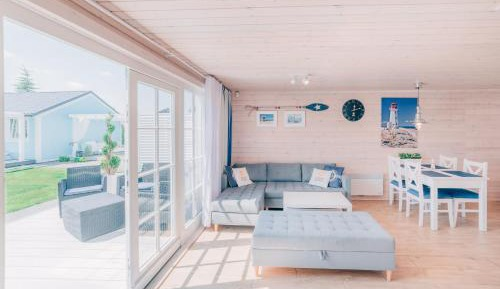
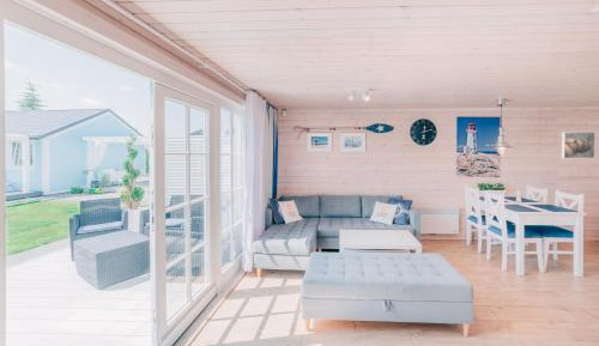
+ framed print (577, 145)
